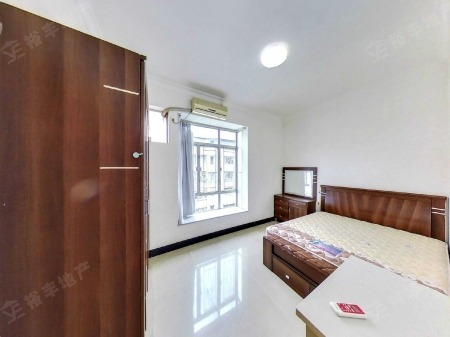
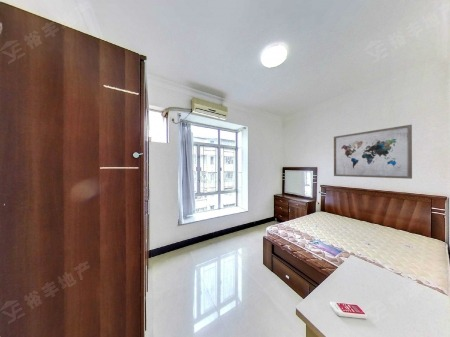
+ wall art (366, 154)
